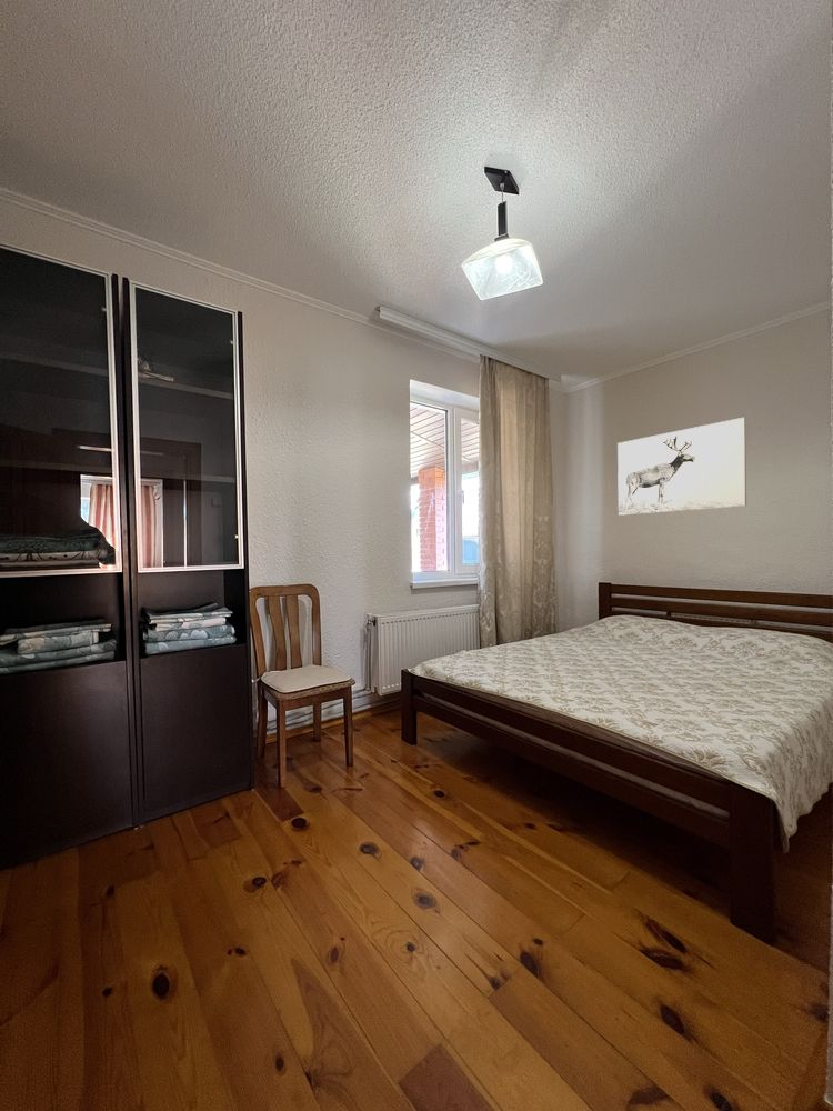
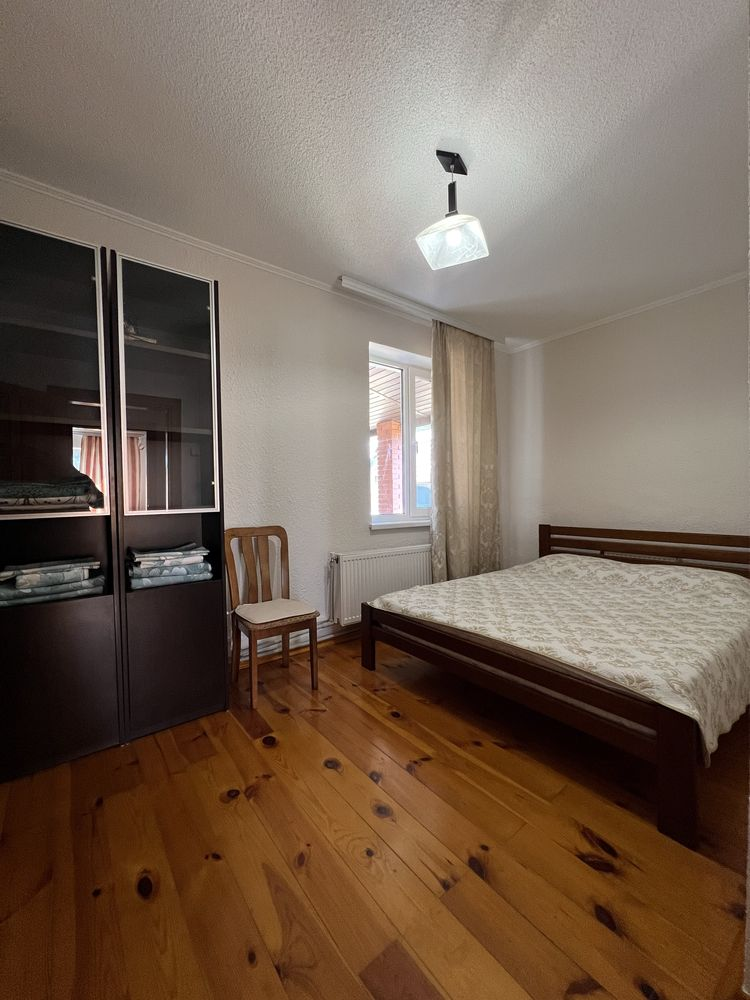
- wall art (675, 471)
